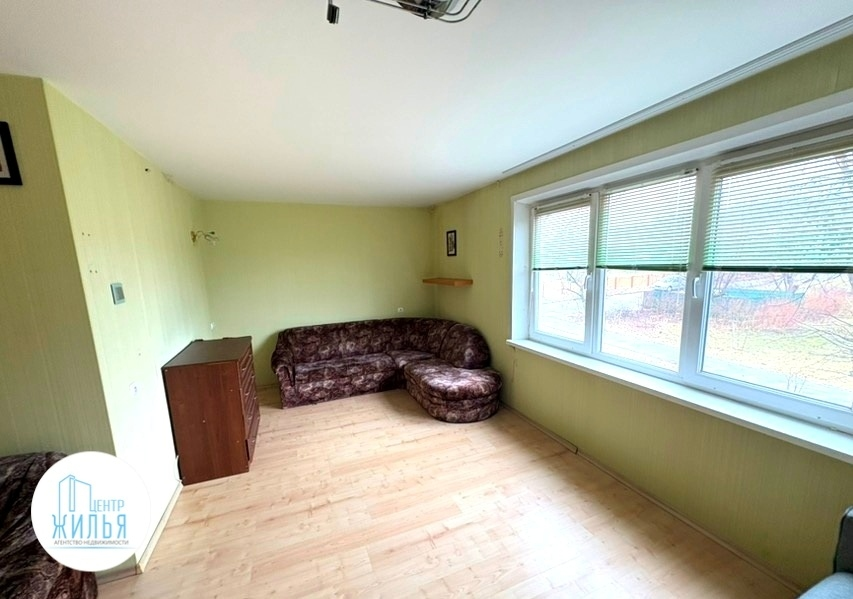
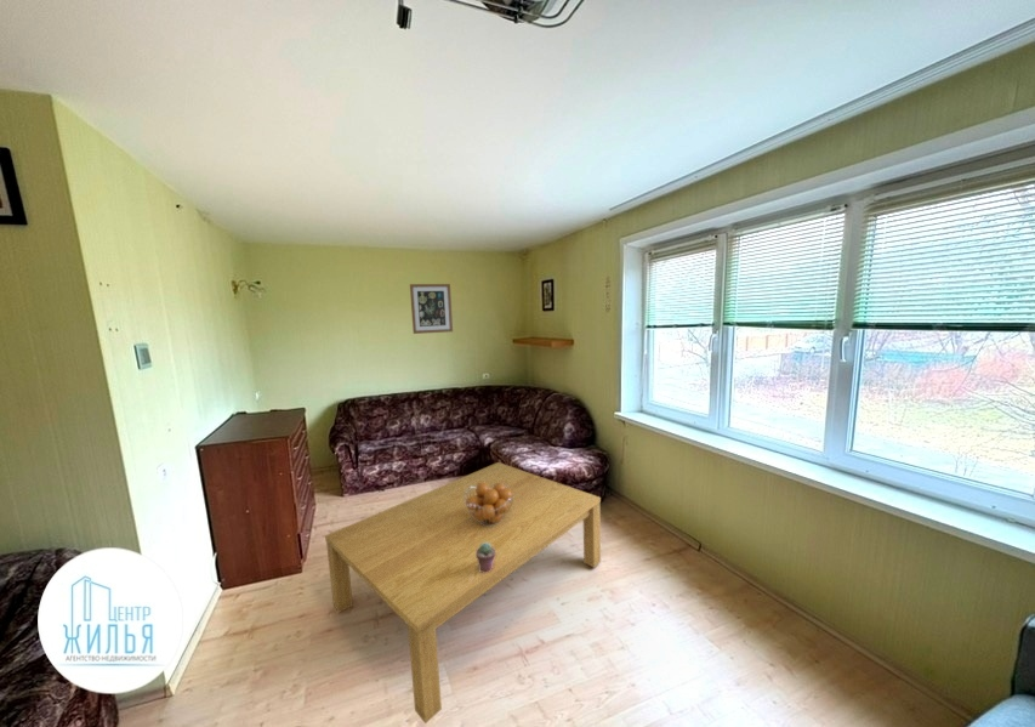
+ coffee table (473, 550)
+ wall art (431, 308)
+ potted succulent (485, 555)
+ fruit basket (489, 502)
